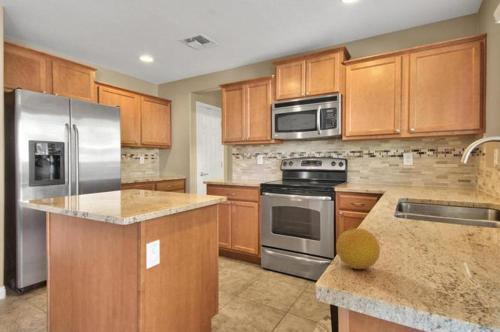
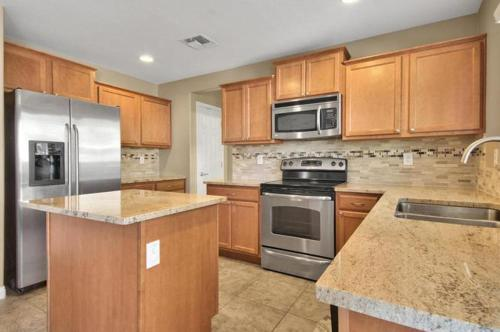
- fruit (357, 248)
